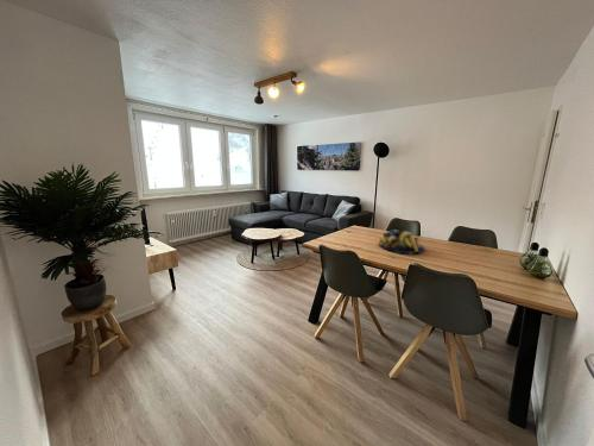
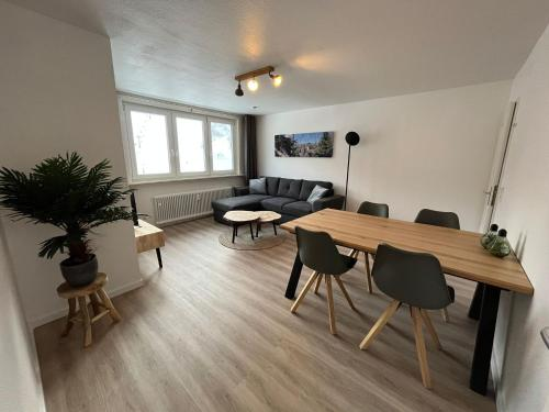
- fruit bowl (402, 239)
